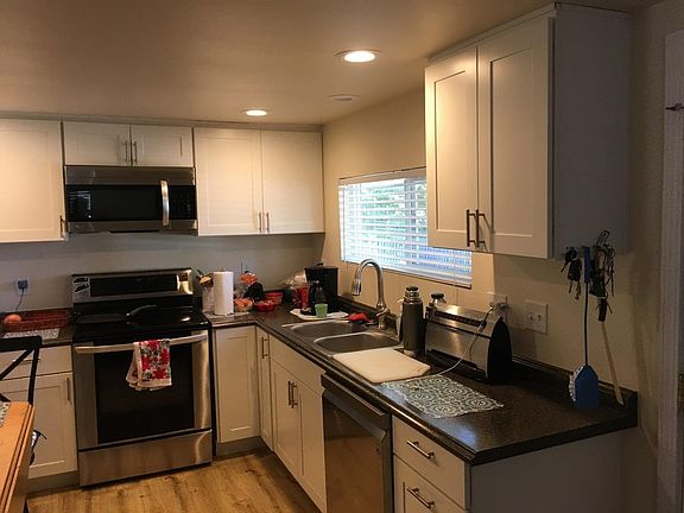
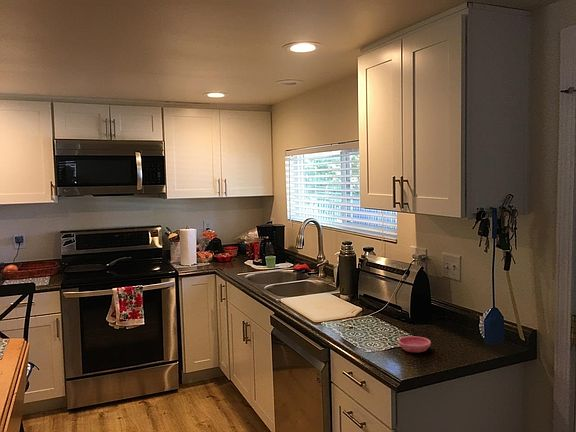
+ saucer (414, 344)
